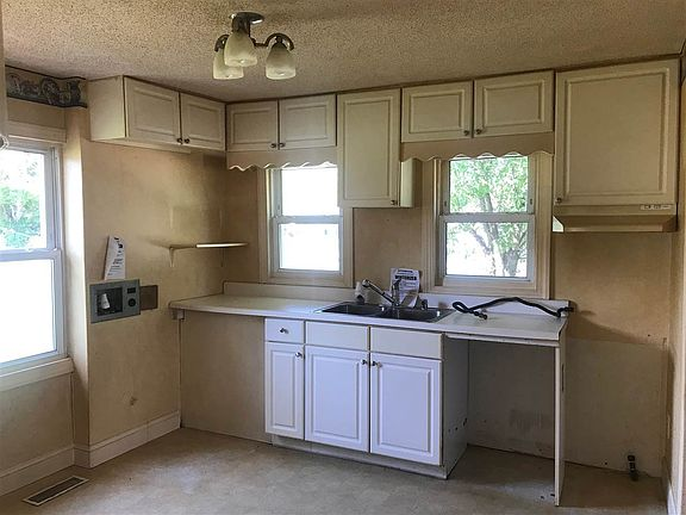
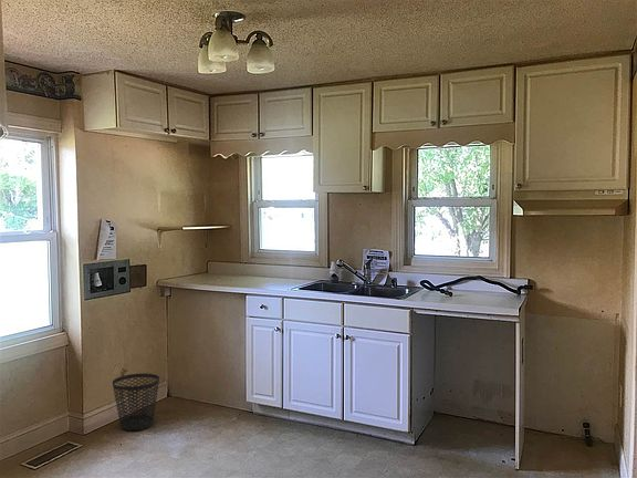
+ wastebasket (136, 402)
